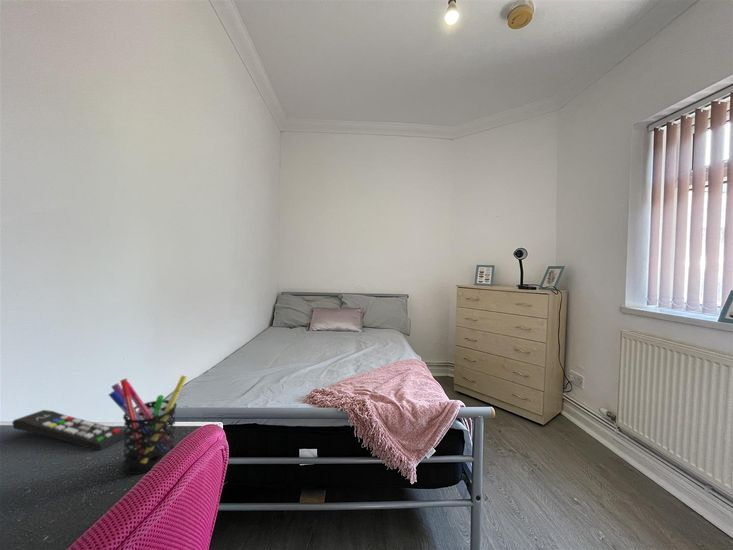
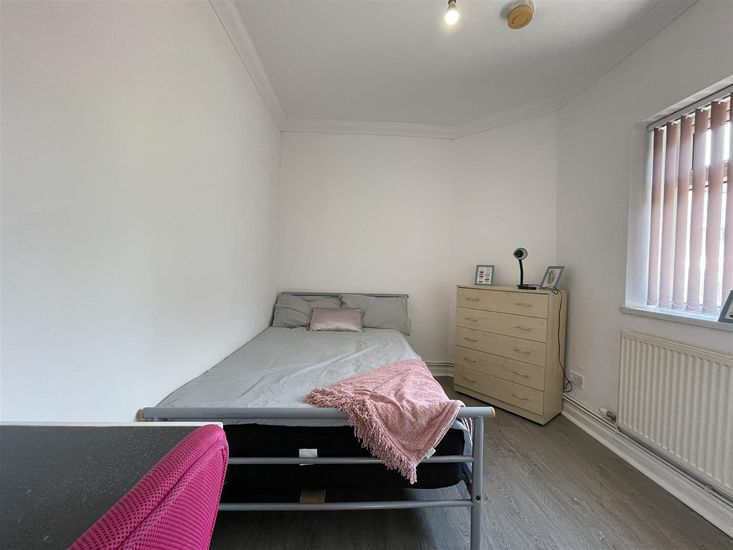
- remote control (68, 429)
- pen holder (149, 418)
